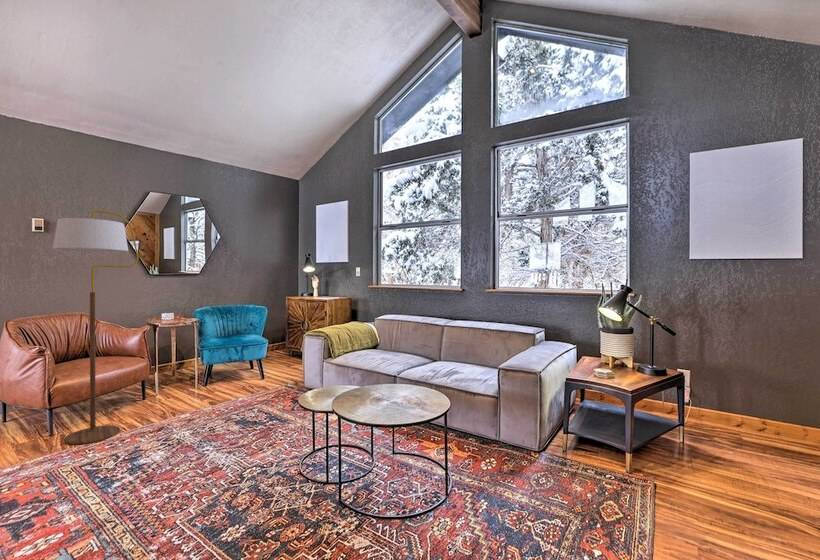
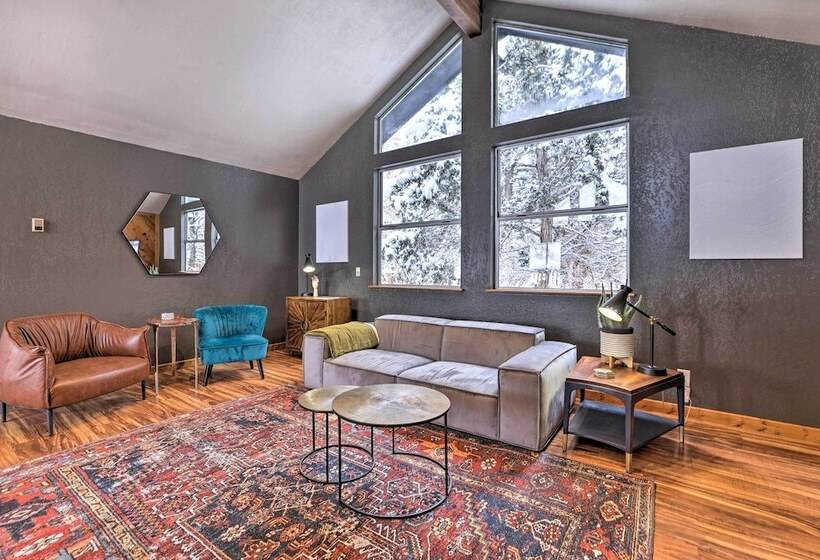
- floor lamp (94, 322)
